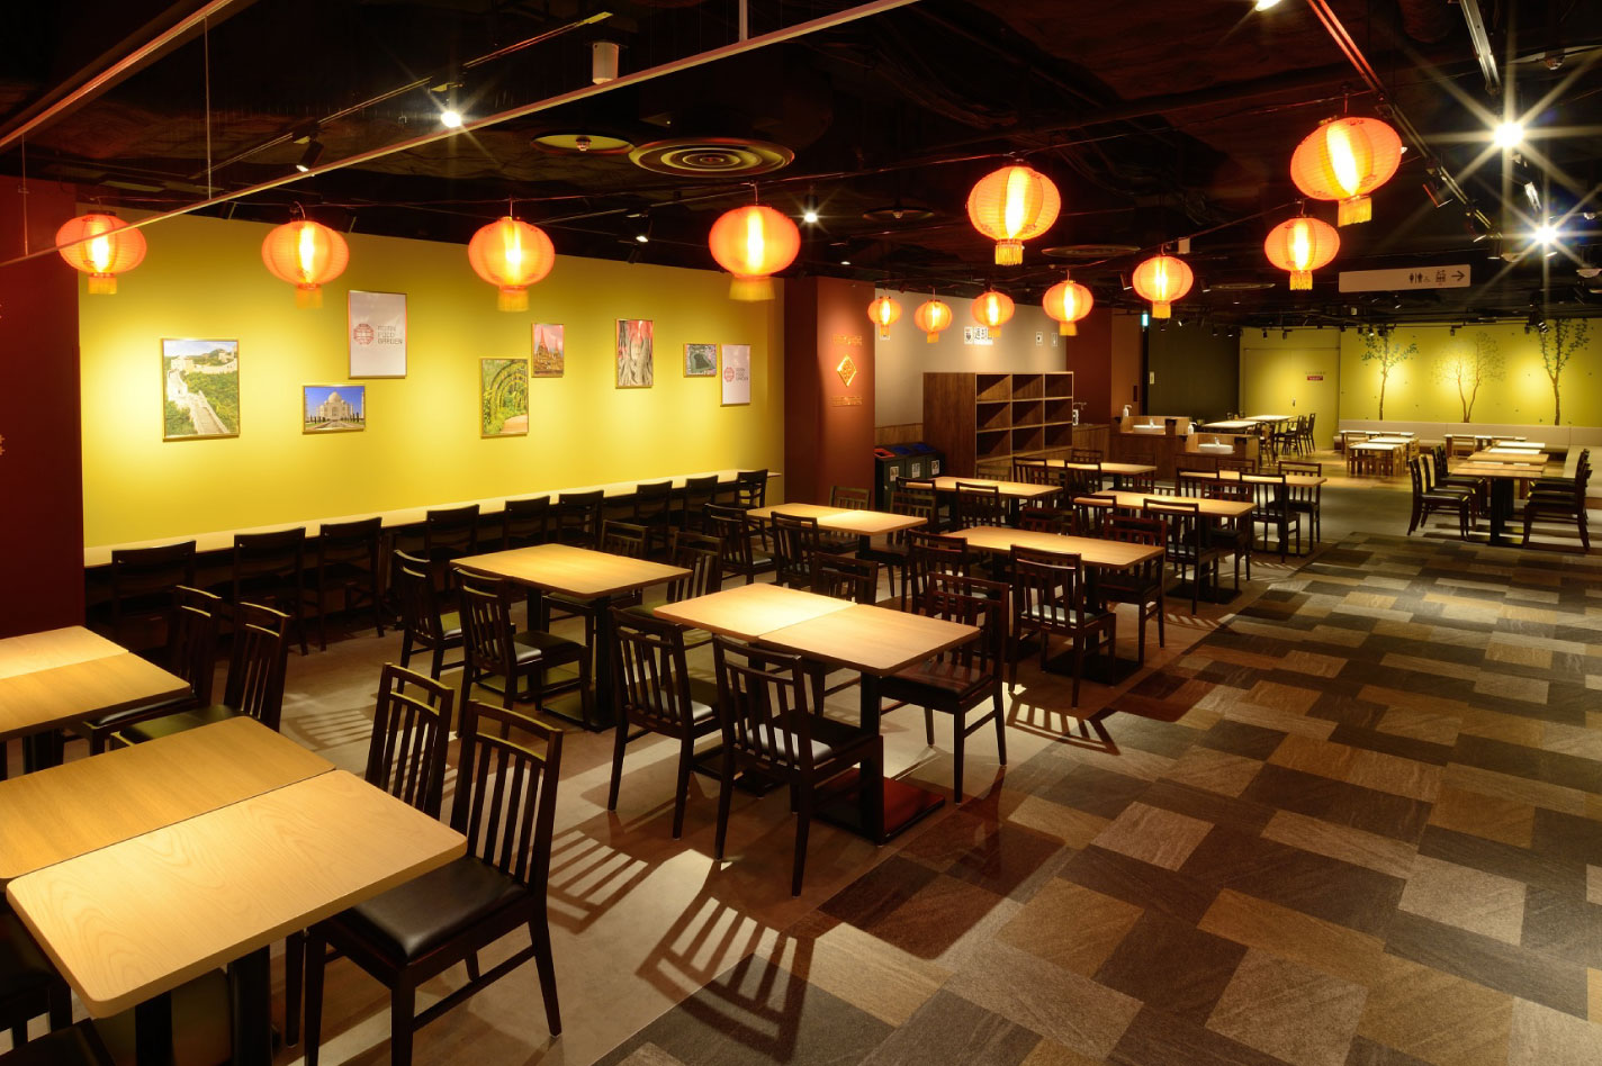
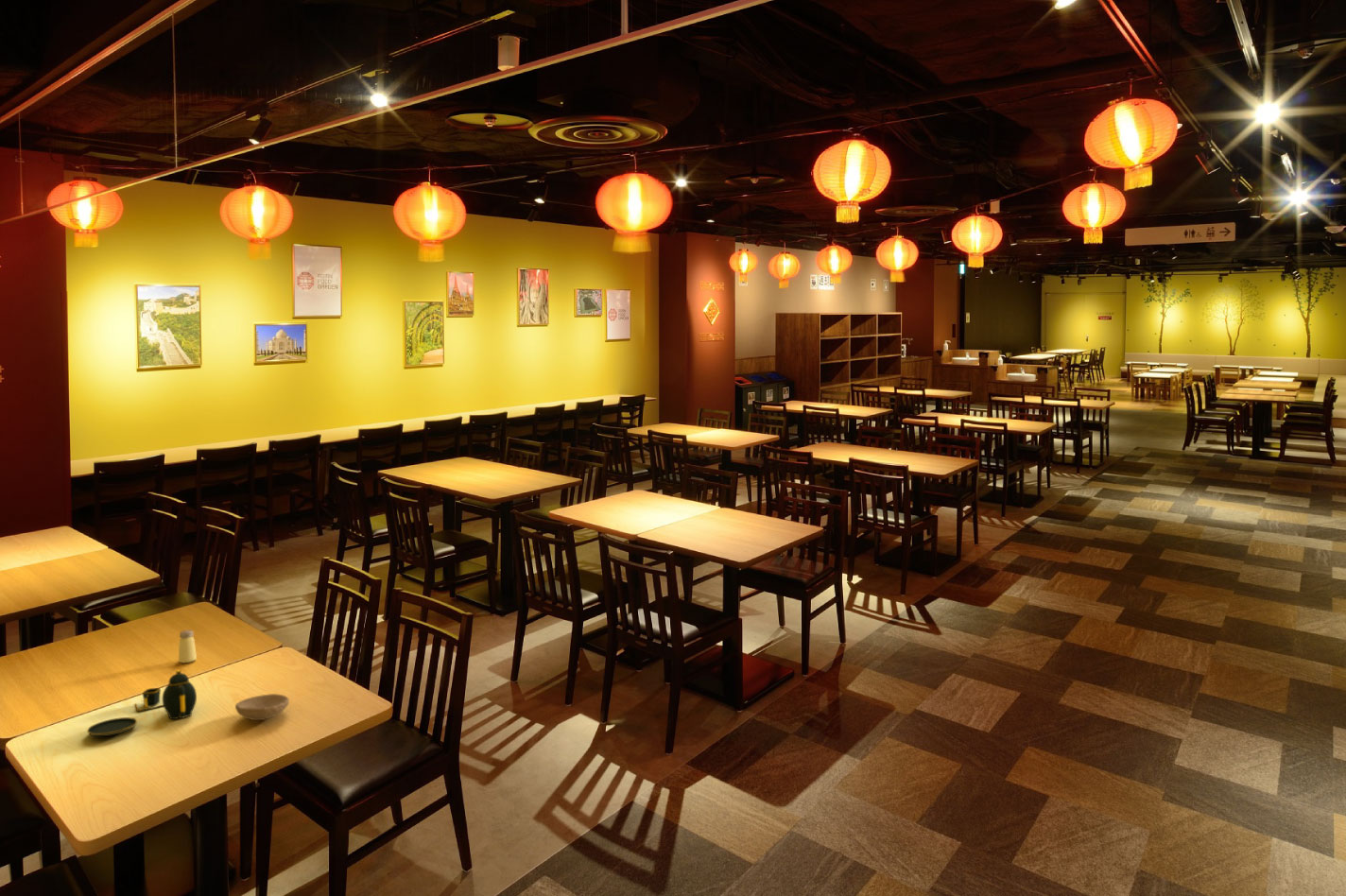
+ bowl (263, 709)
+ teapot (143, 695)
+ saltshaker (186, 646)
